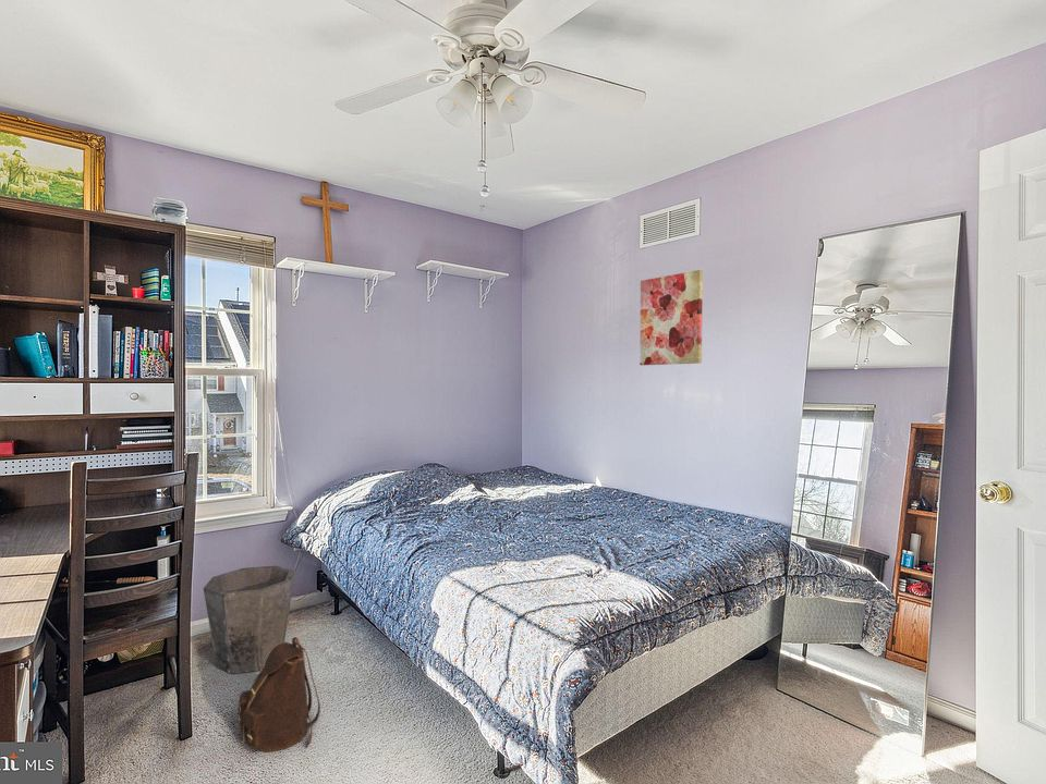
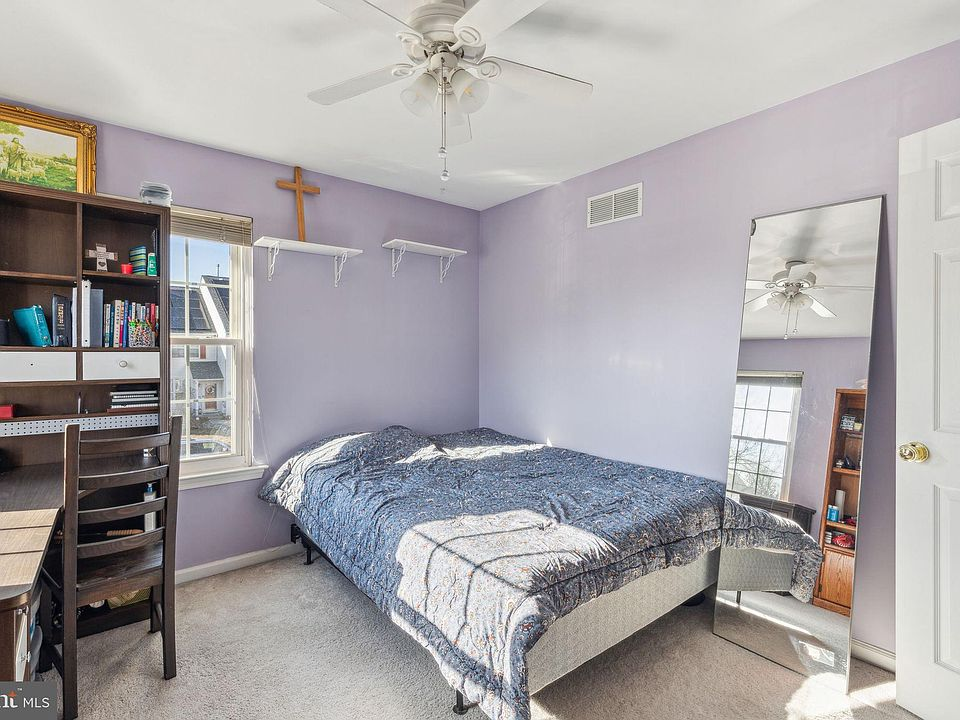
- backpack (279, 686)
- wall art (669, 319)
- waste bin (251, 618)
